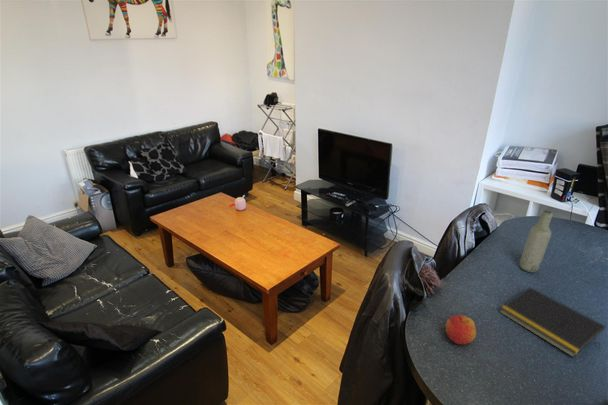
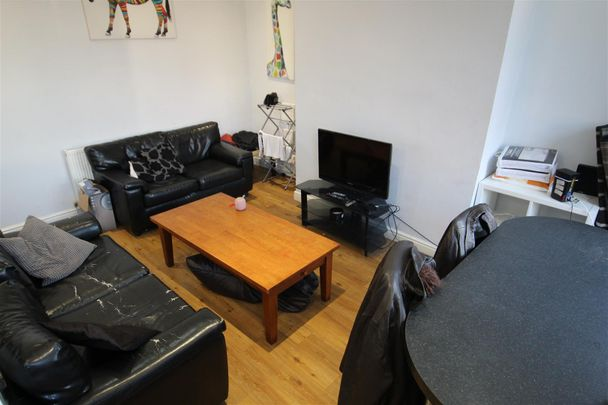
- notepad (549, 318)
- bottle (537, 240)
- apple (460, 329)
